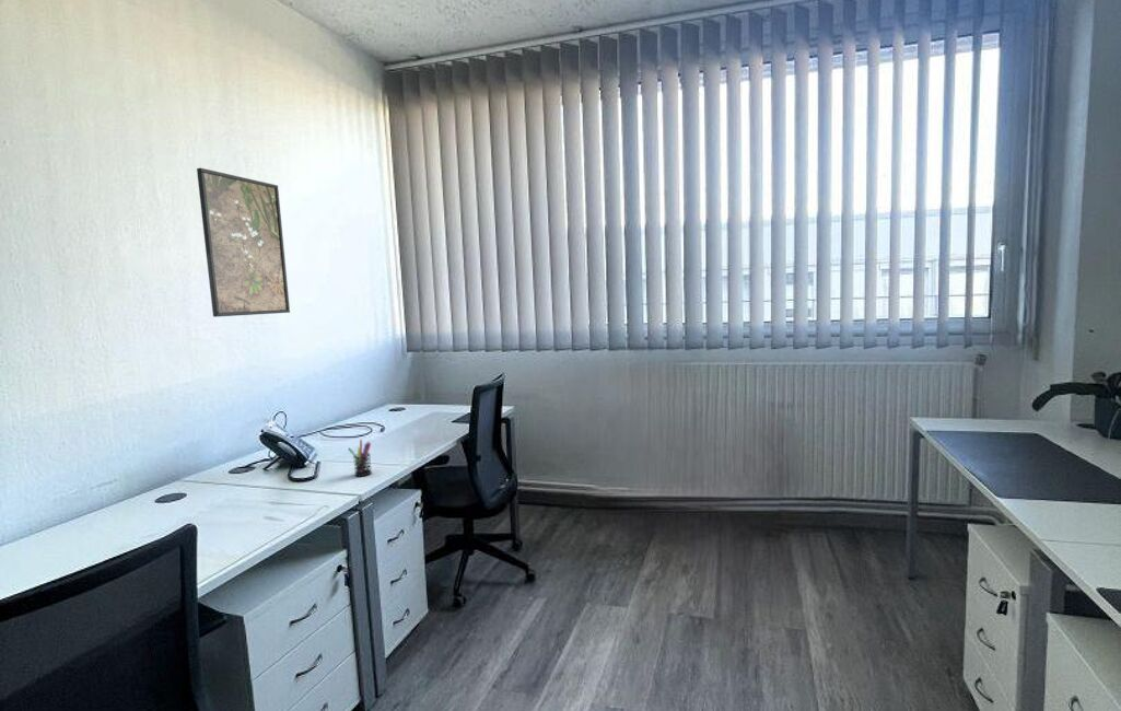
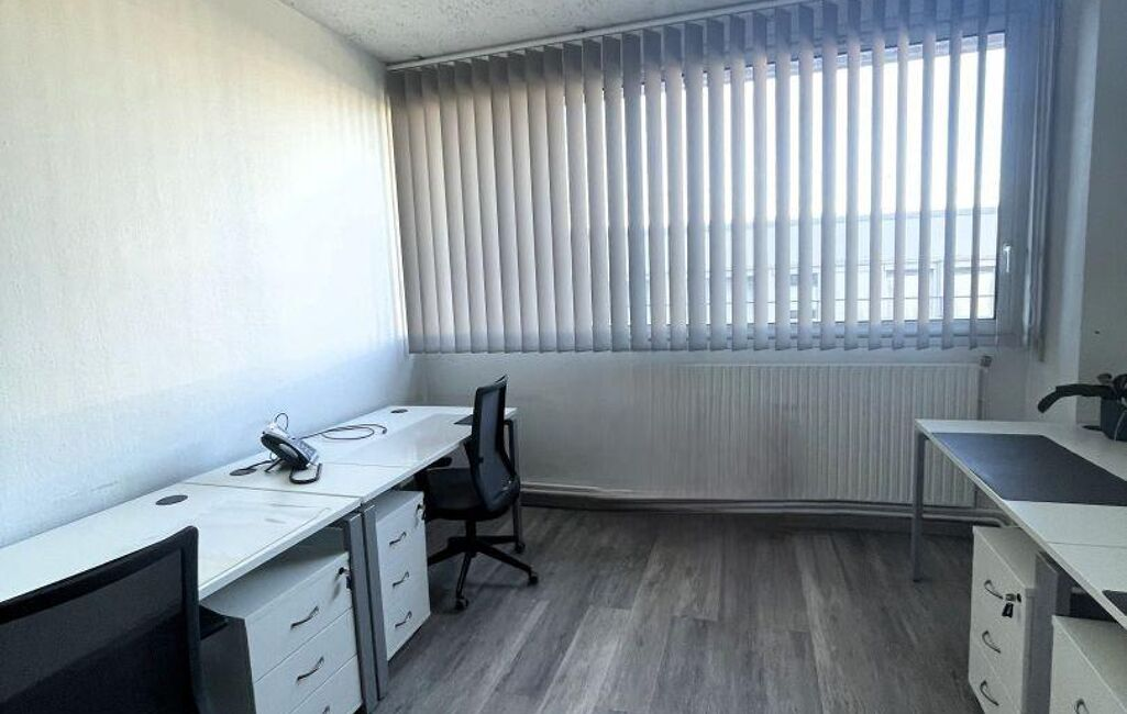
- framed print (247, 246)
- pen holder (360, 457)
